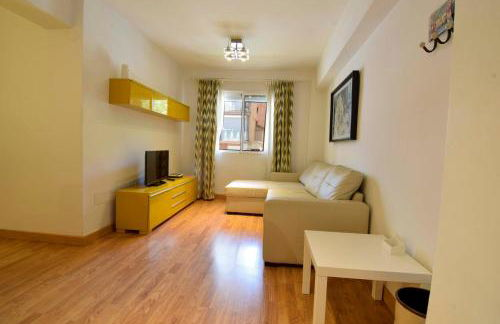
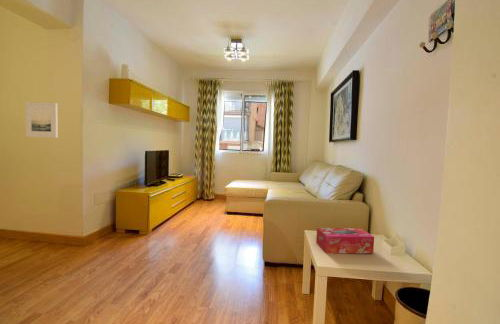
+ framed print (41, 120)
+ tissue box (343, 240)
